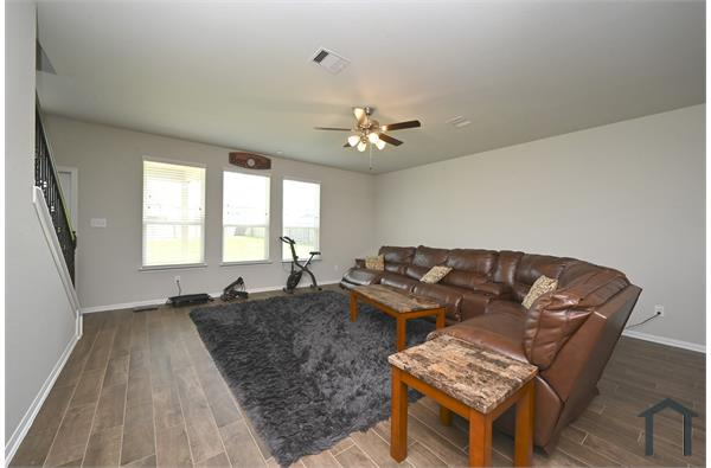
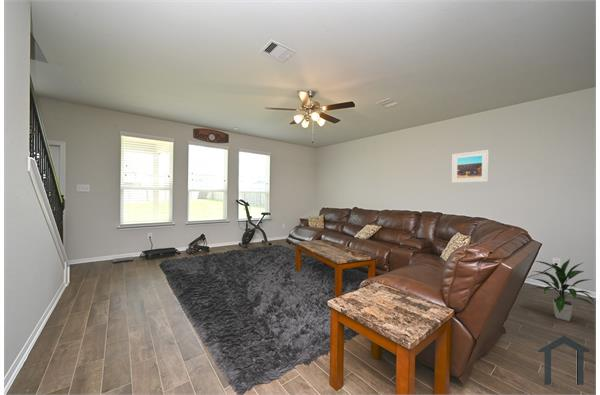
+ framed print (469, 167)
+ indoor plant (561, 288)
